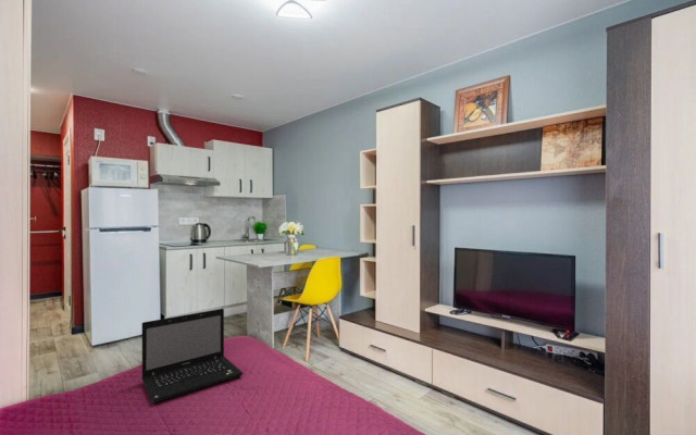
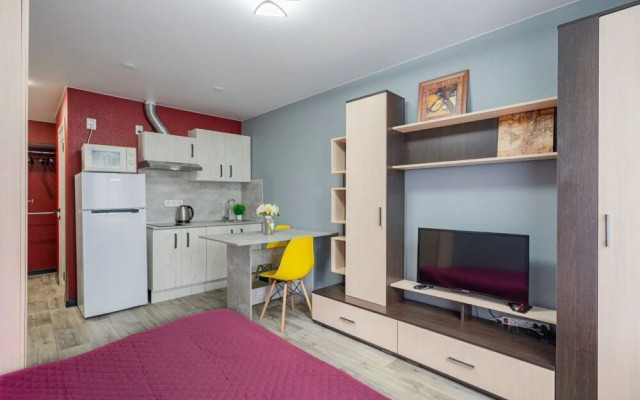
- laptop (192, 350)
